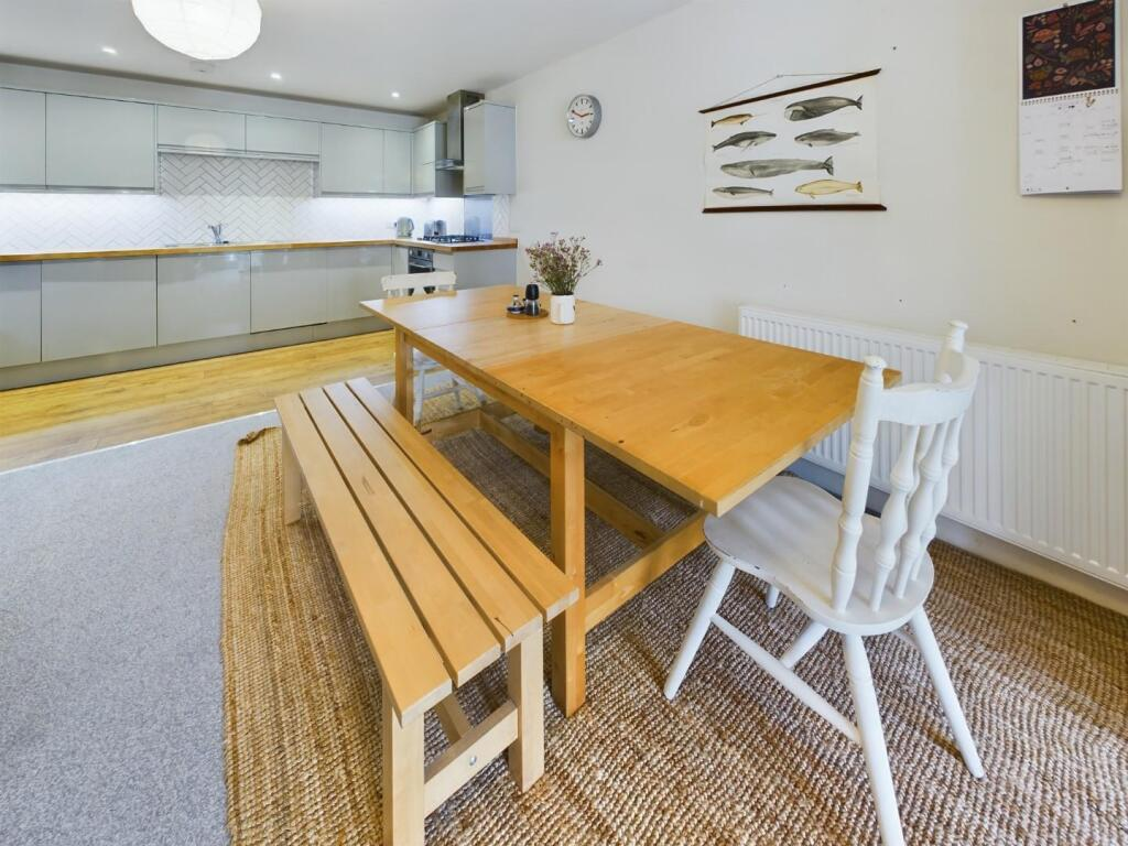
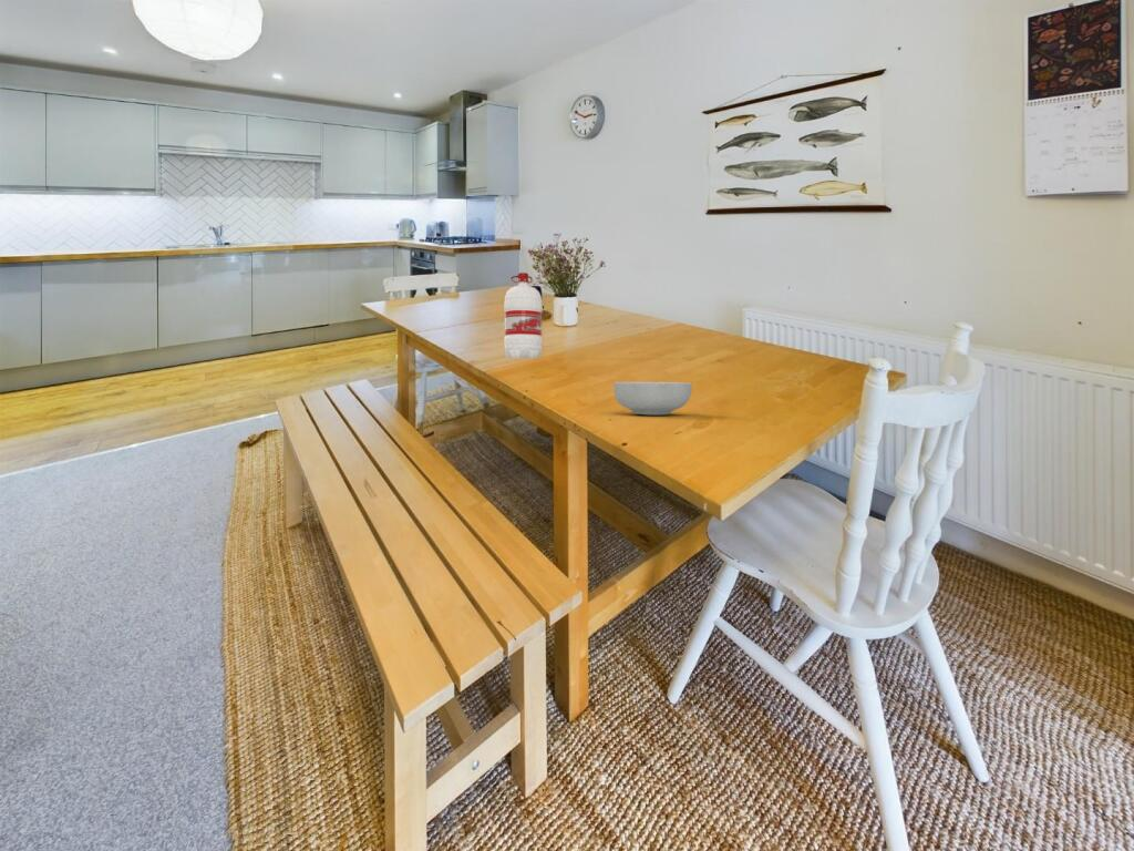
+ water bottle (523, 317)
+ cereal bowl (651, 398)
